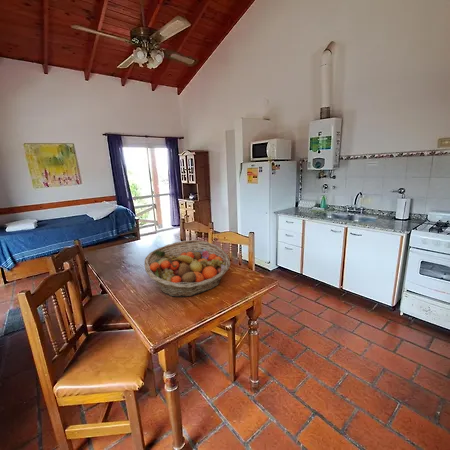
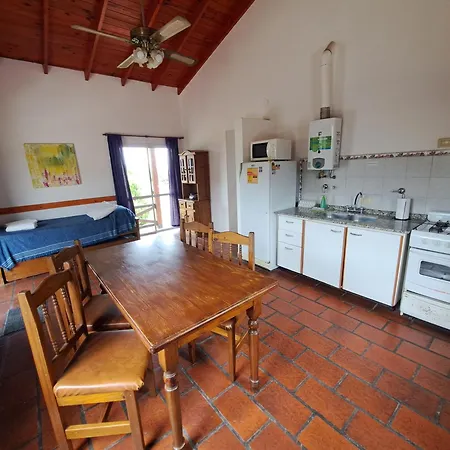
- fruit basket (189, 266)
